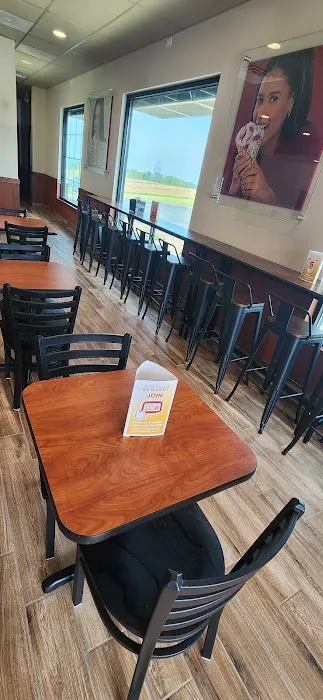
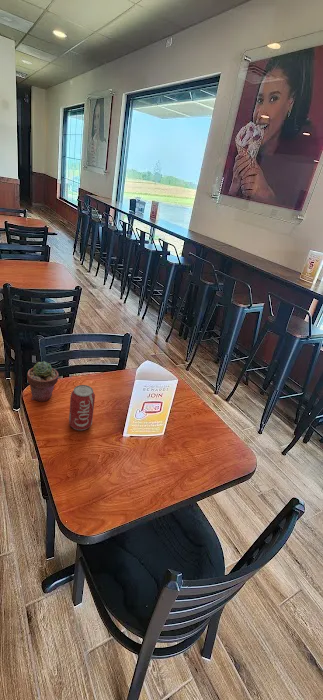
+ potted succulent (42, 380)
+ beverage can (81, 407)
